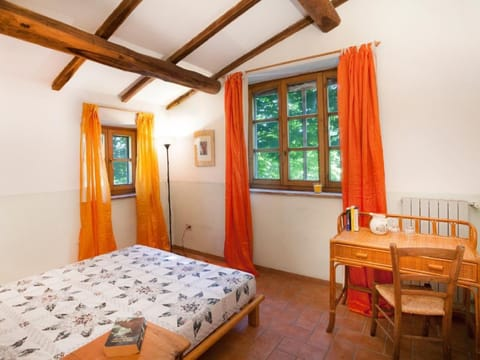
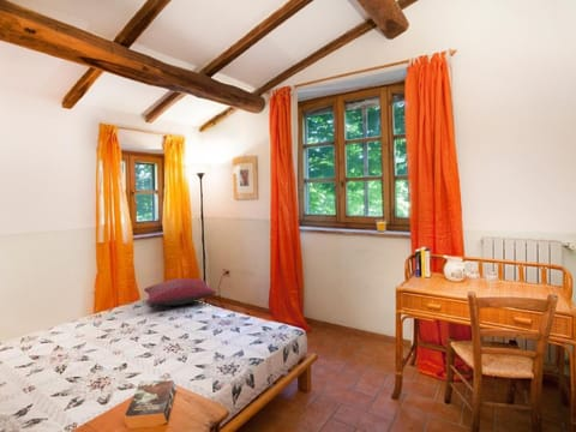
+ pillow (179, 290)
